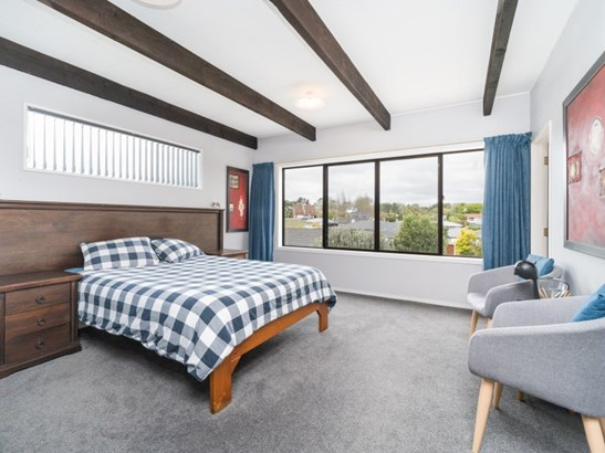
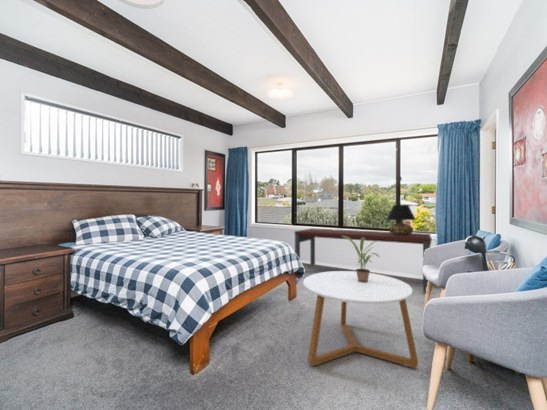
+ table lamp (400, 219)
+ coffee table (345, 316)
+ potted plant (360, 258)
+ bench (359, 239)
